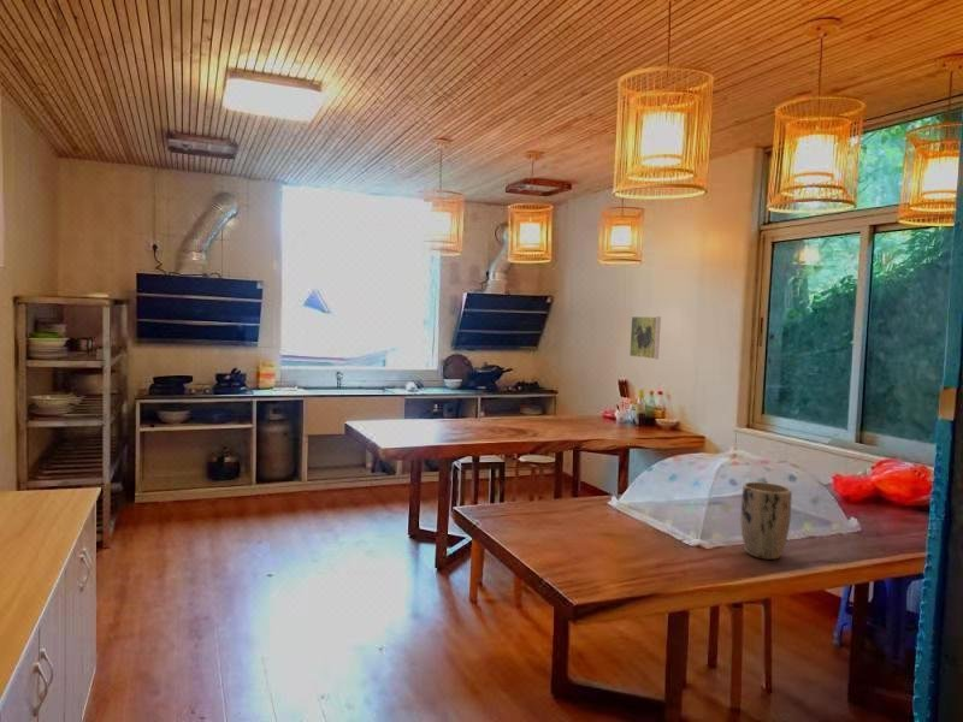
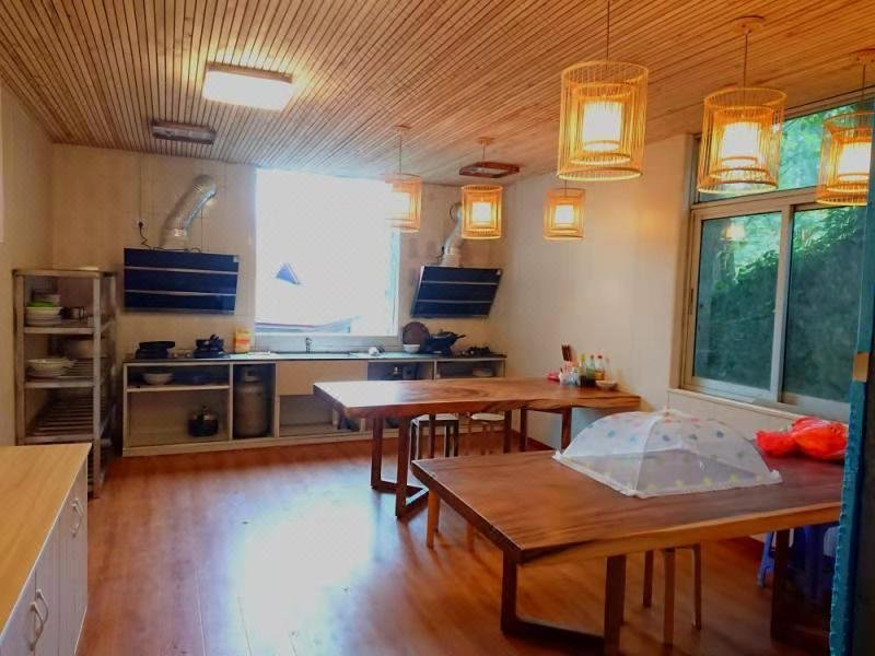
- plant pot (764, 520)
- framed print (644, 337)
